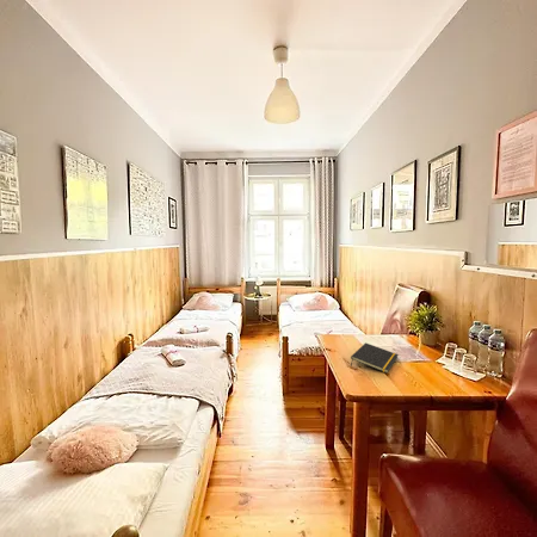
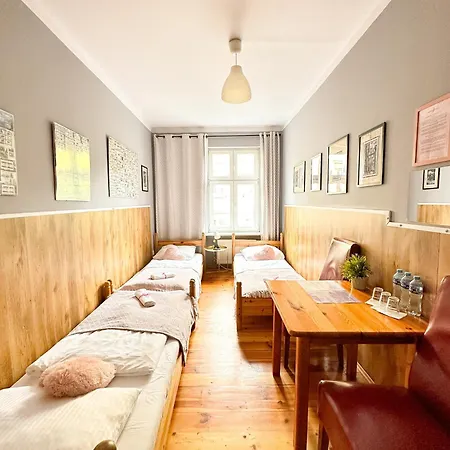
- notepad (375, 356)
